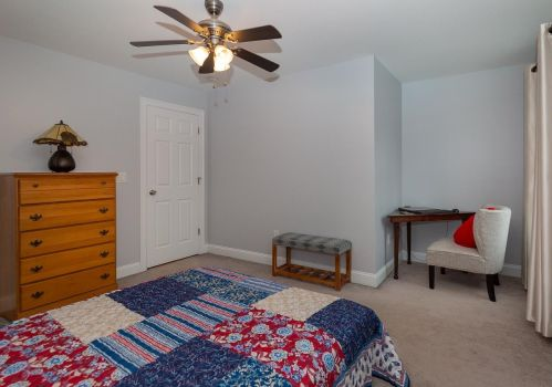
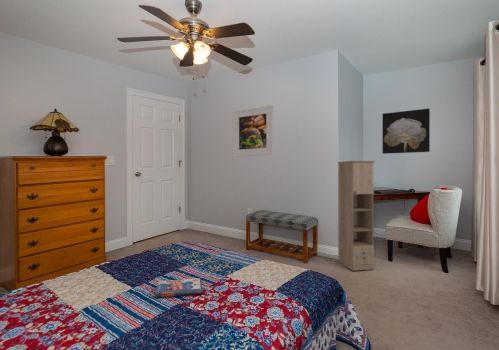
+ wall art (405, 132)
+ storage cabinet (355, 213)
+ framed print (252, 132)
+ book (179, 287)
